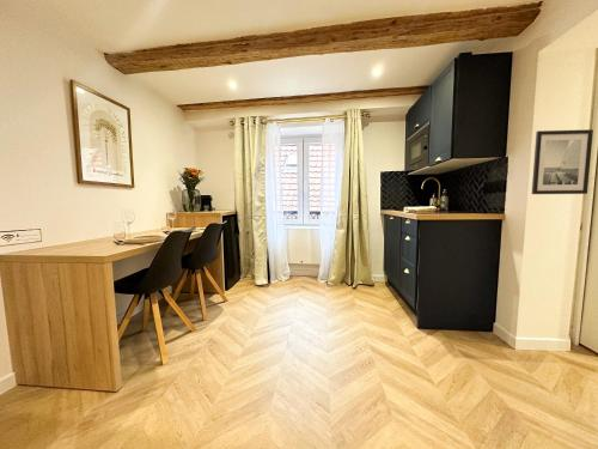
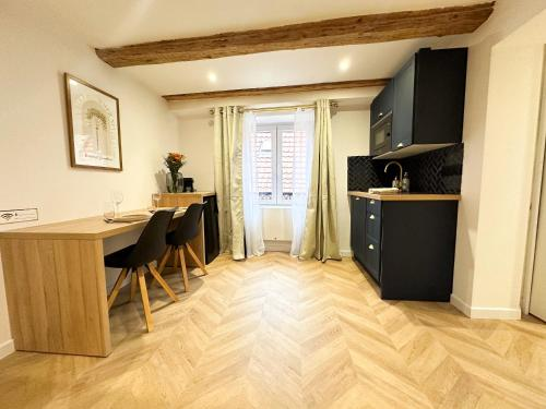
- wall art (561, 162)
